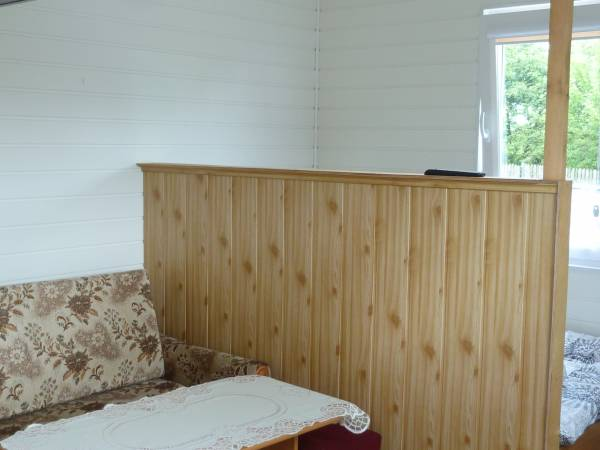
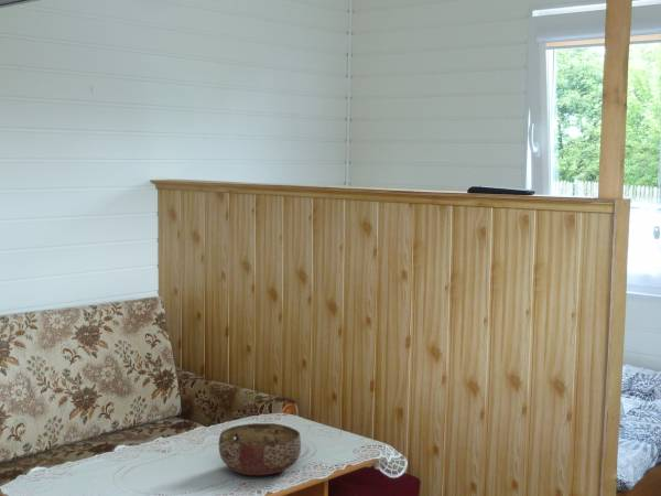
+ bowl (260, 451)
